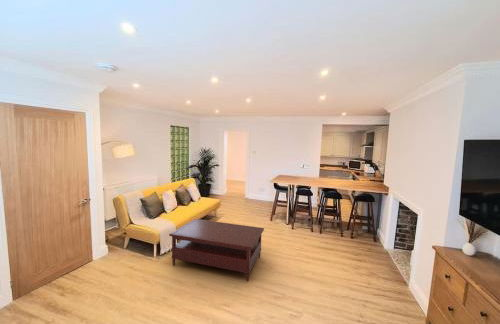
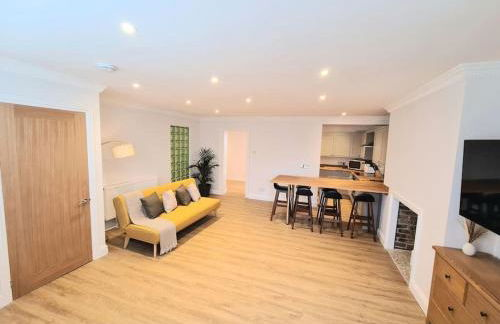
- coffee table (218, 246)
